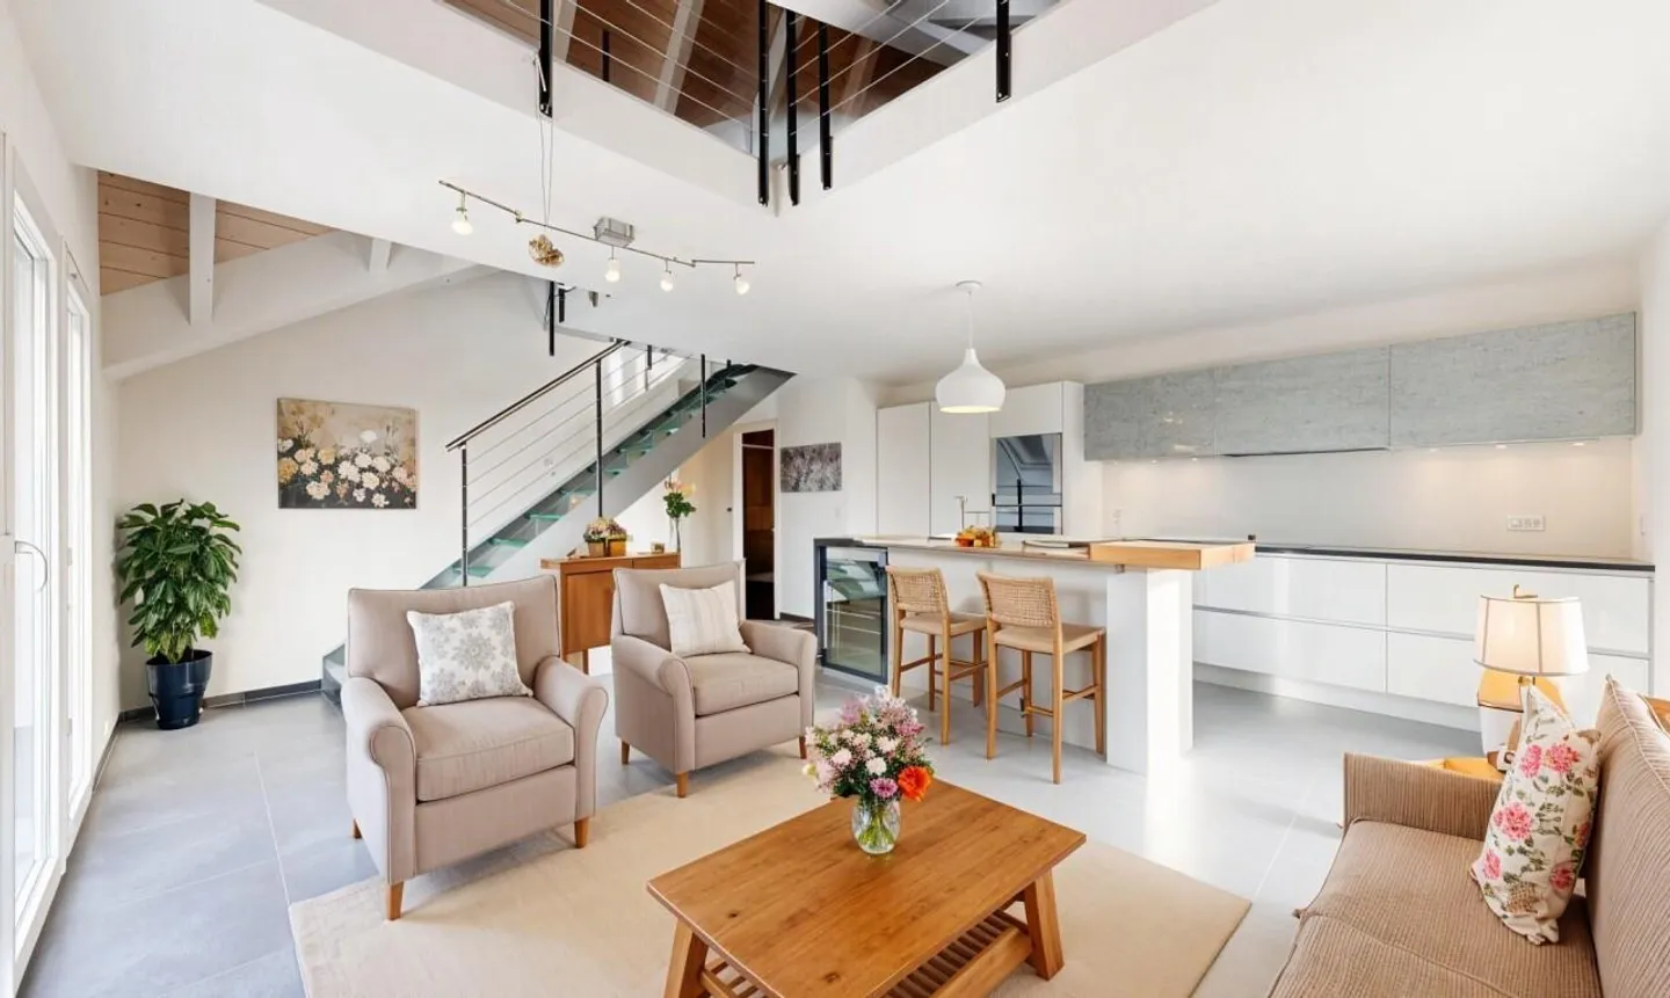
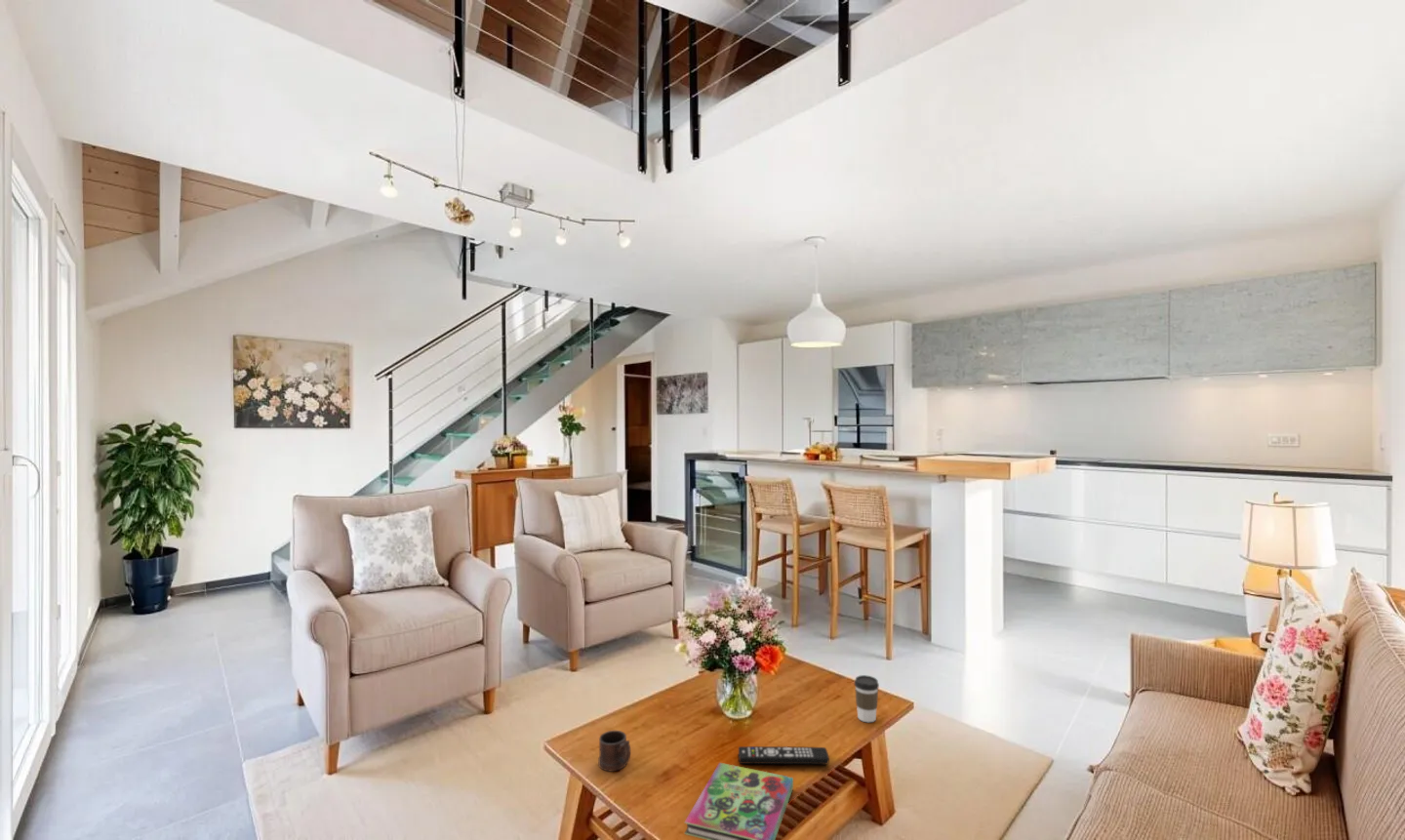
+ coffee cup (866, 699)
+ remote control (783, 755)
+ book (742, 804)
+ mug (617, 749)
